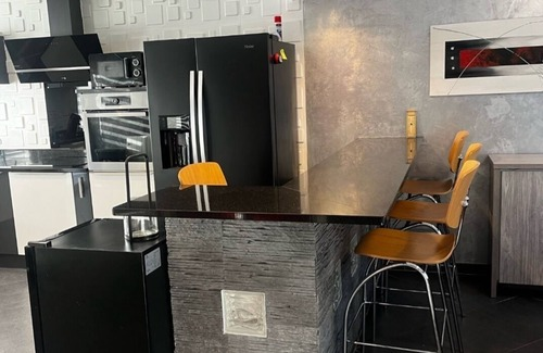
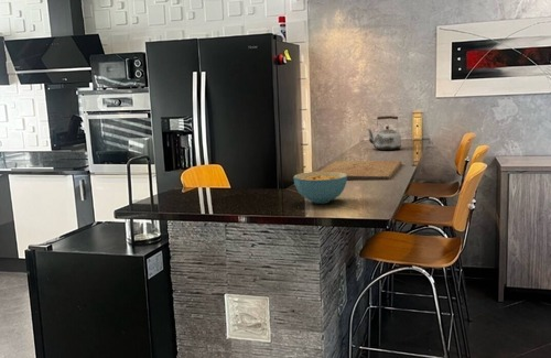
+ kettle (383, 132)
+ cereal bowl (321, 188)
+ cutting board (359, 169)
